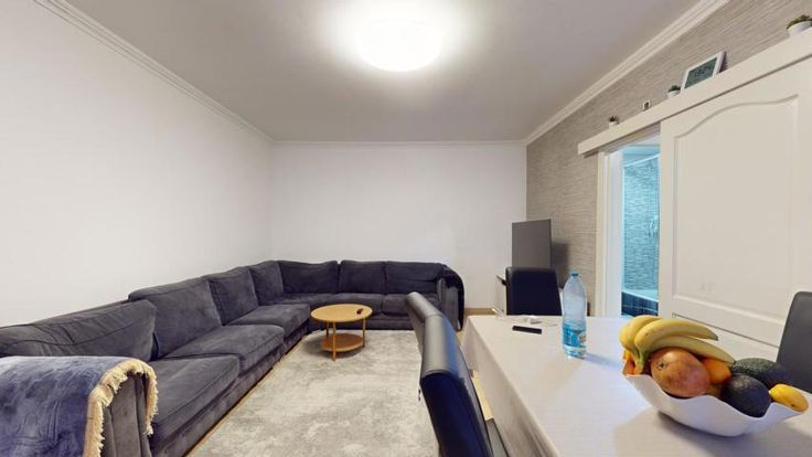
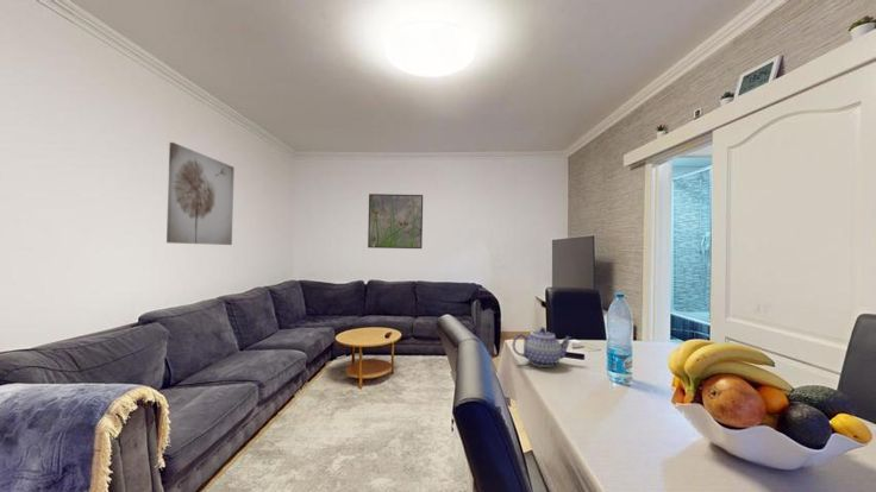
+ wall art (204, 200)
+ teapot (542, 345)
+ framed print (395, 221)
